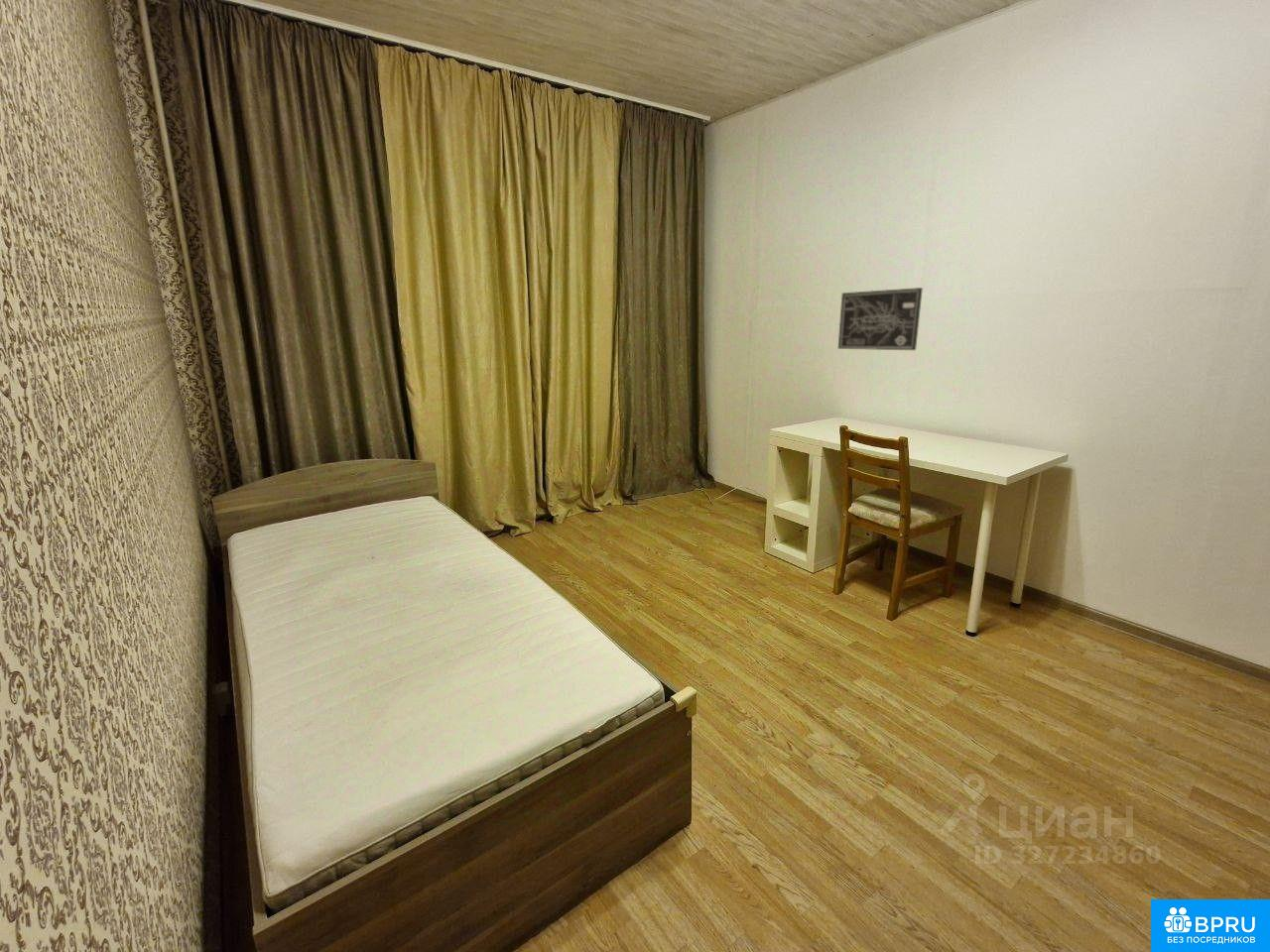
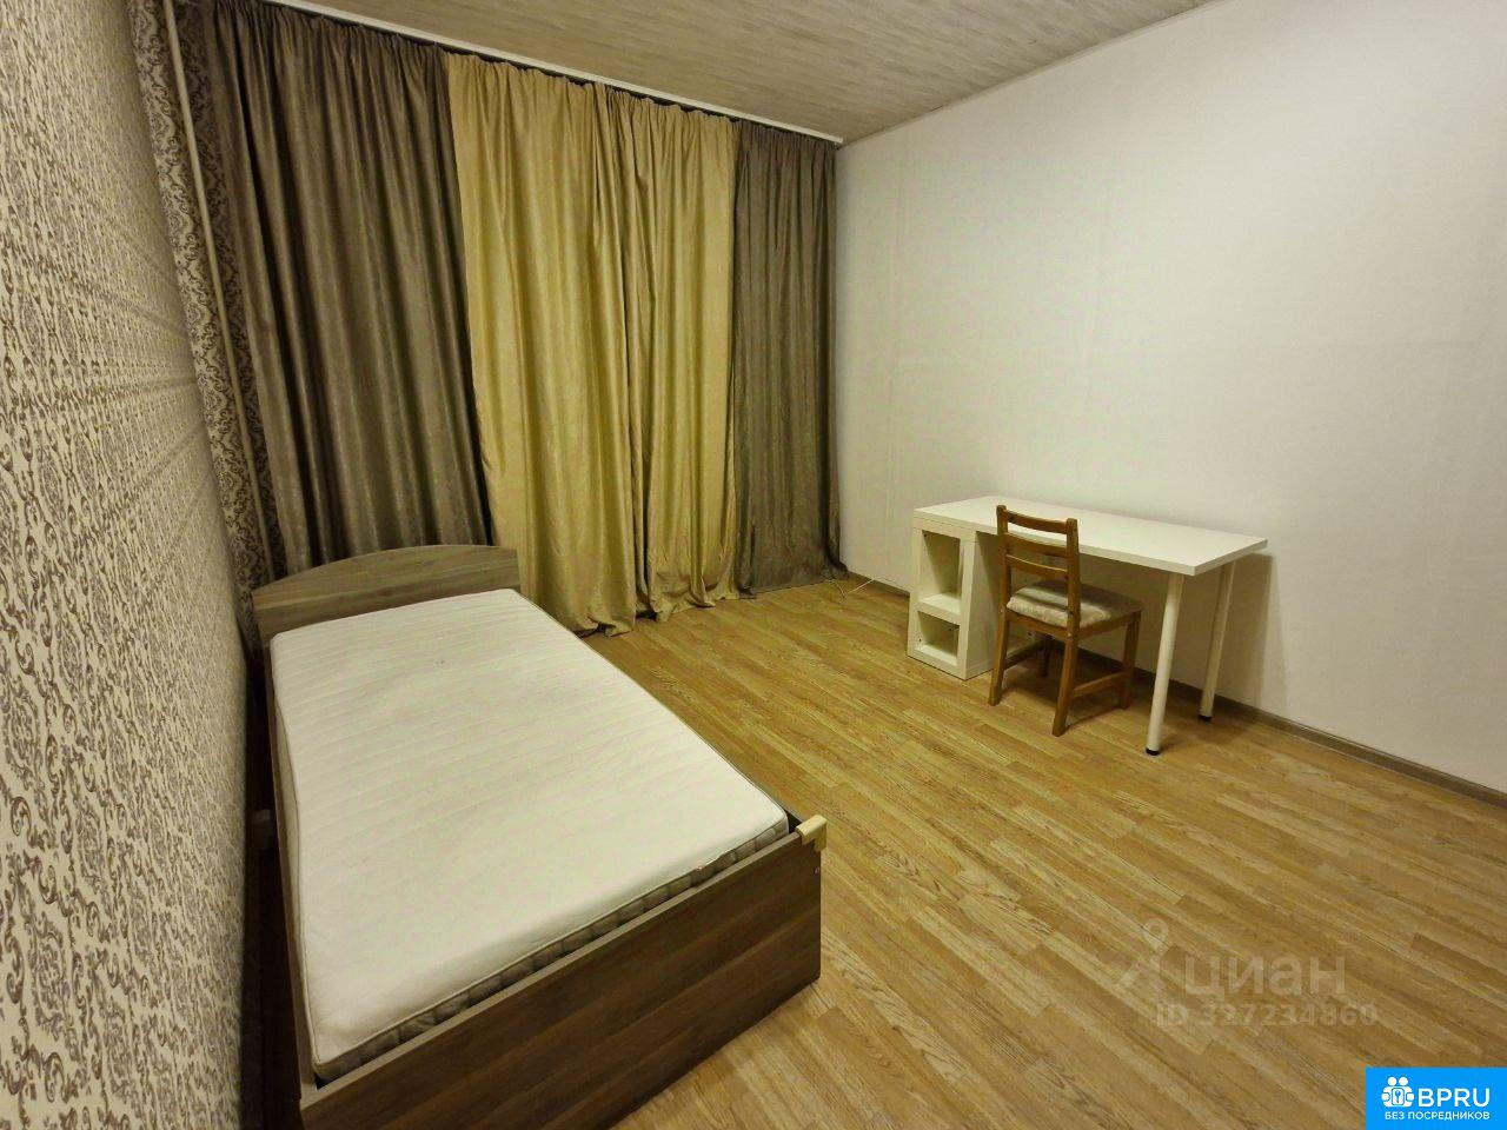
- wall art (877, 320)
